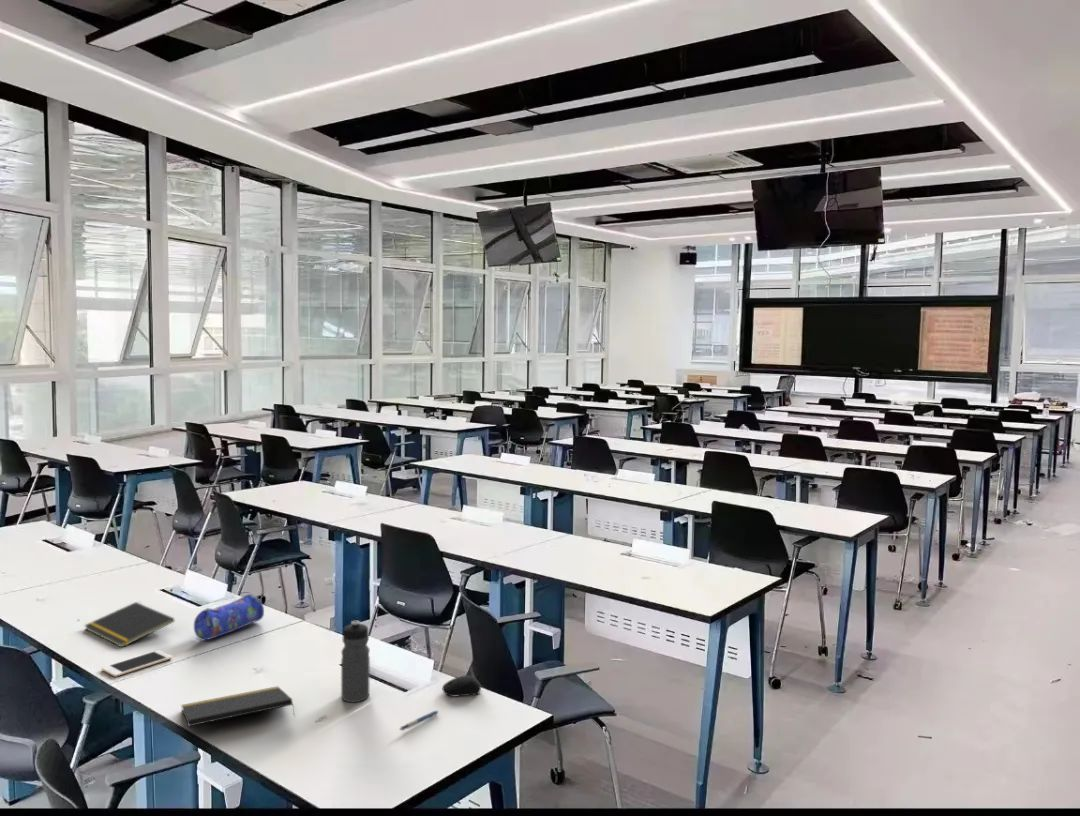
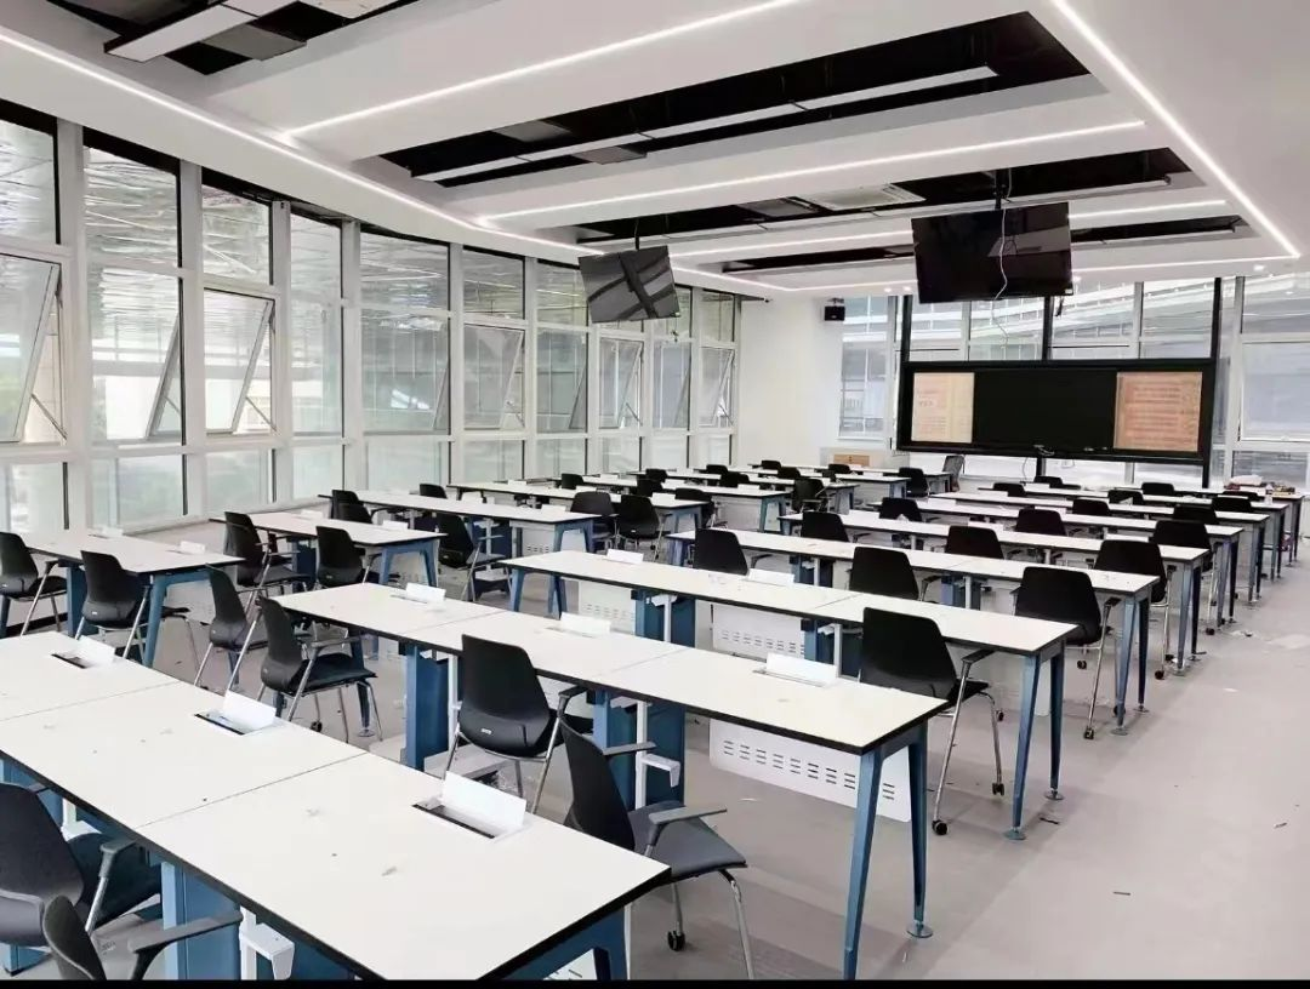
- pen (420, 720)
- notepad (236, 705)
- pencil case (229, 615)
- computer mouse (461, 685)
- water bottle (355, 659)
- notepad (129, 623)
- cell phone (137, 662)
